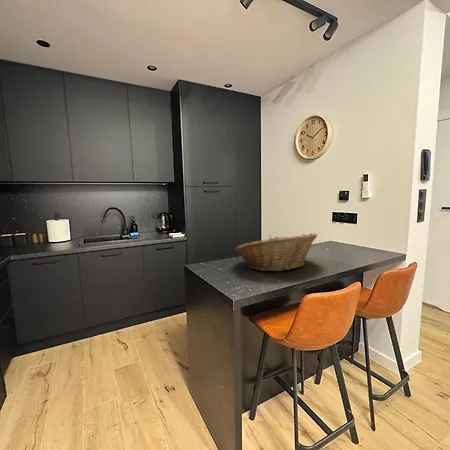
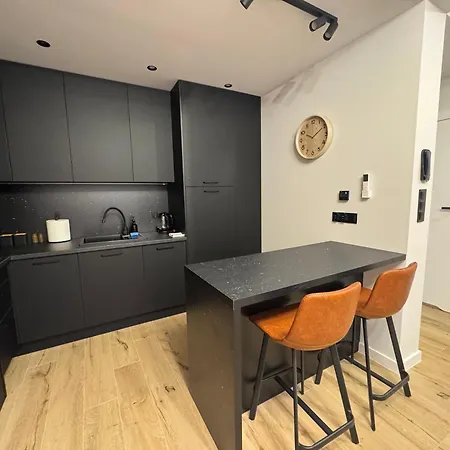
- fruit basket (276, 248)
